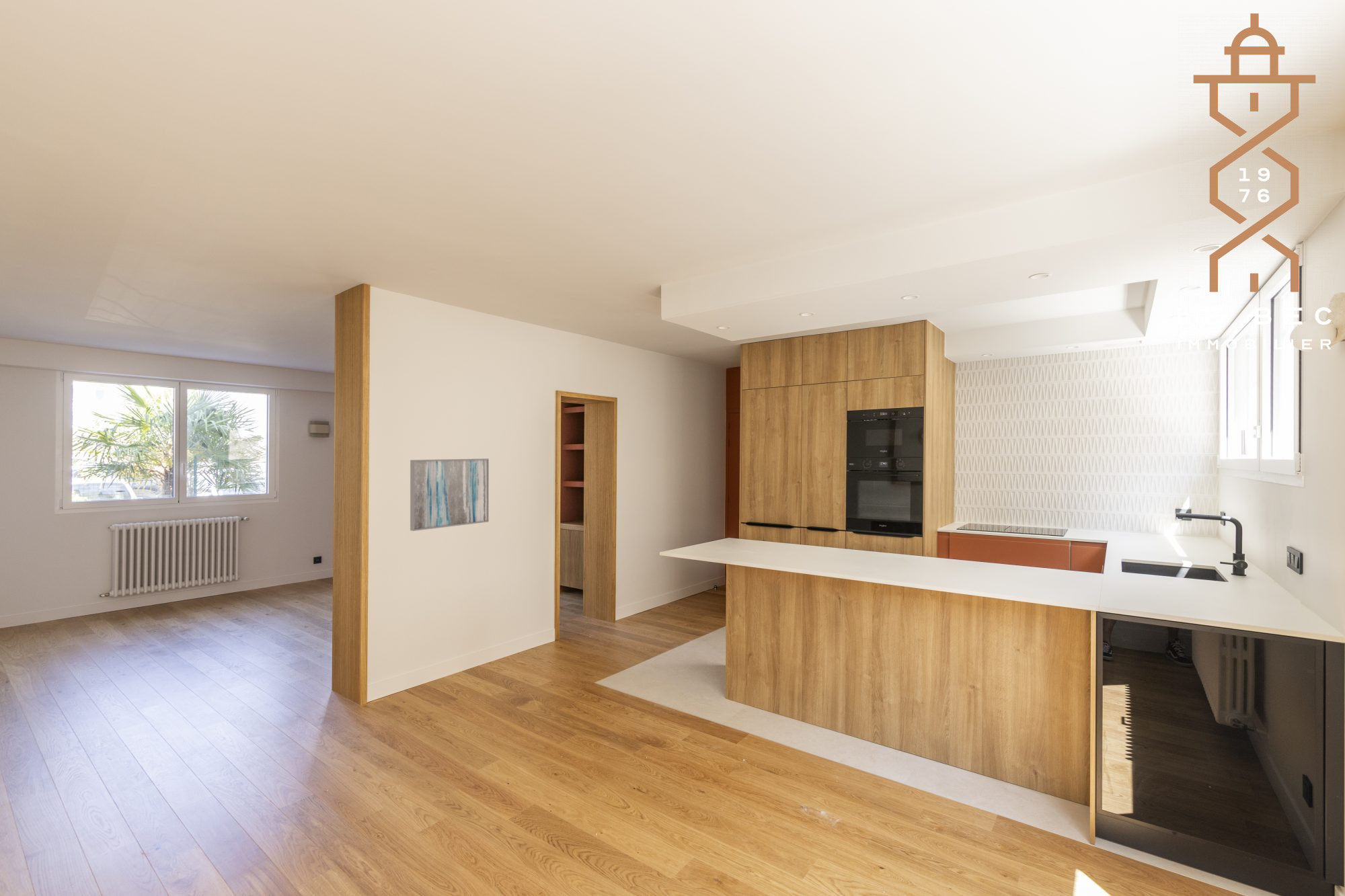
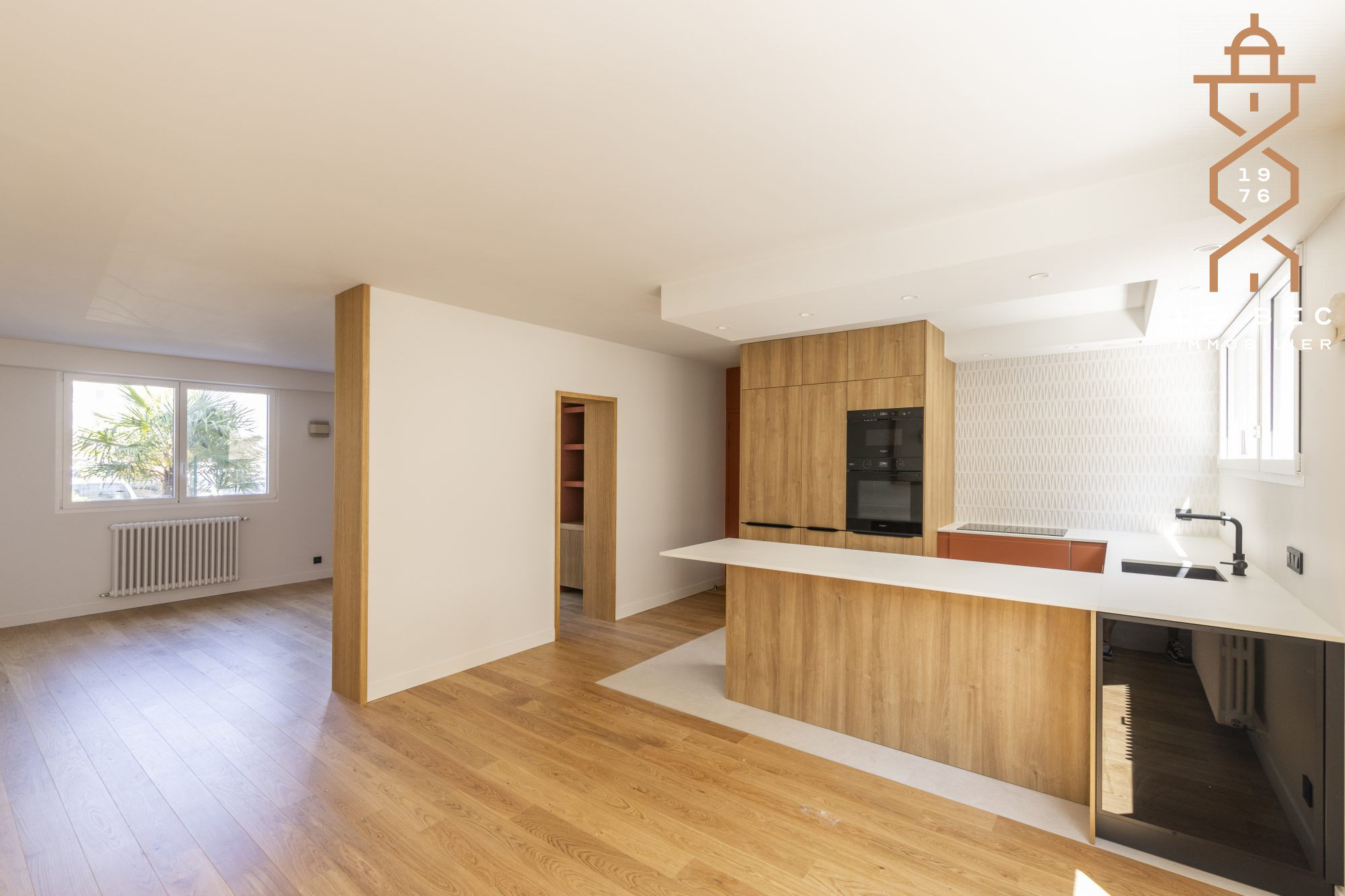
- wall art (451, 492)
